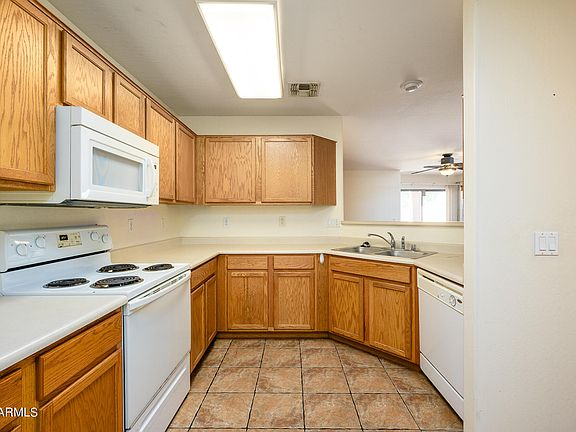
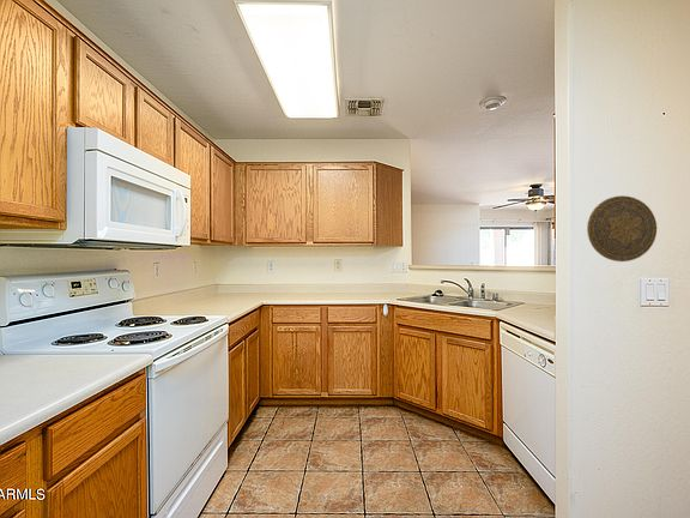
+ decorative plate (623, 228)
